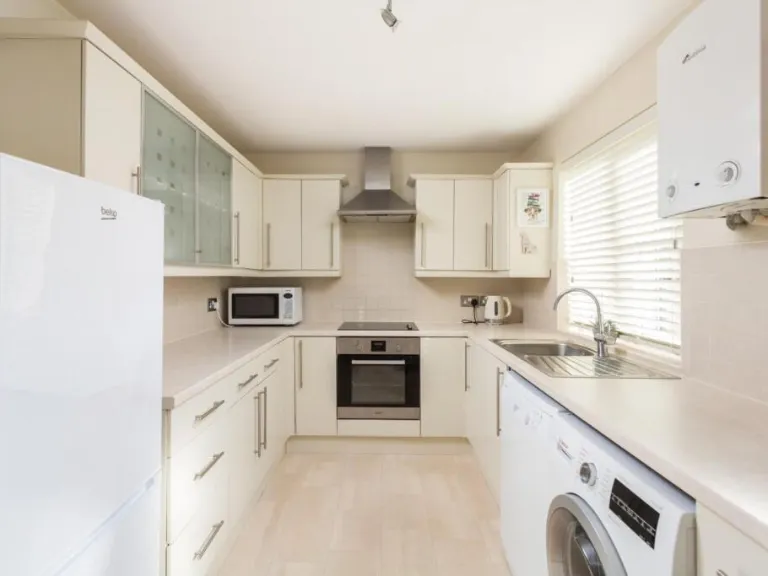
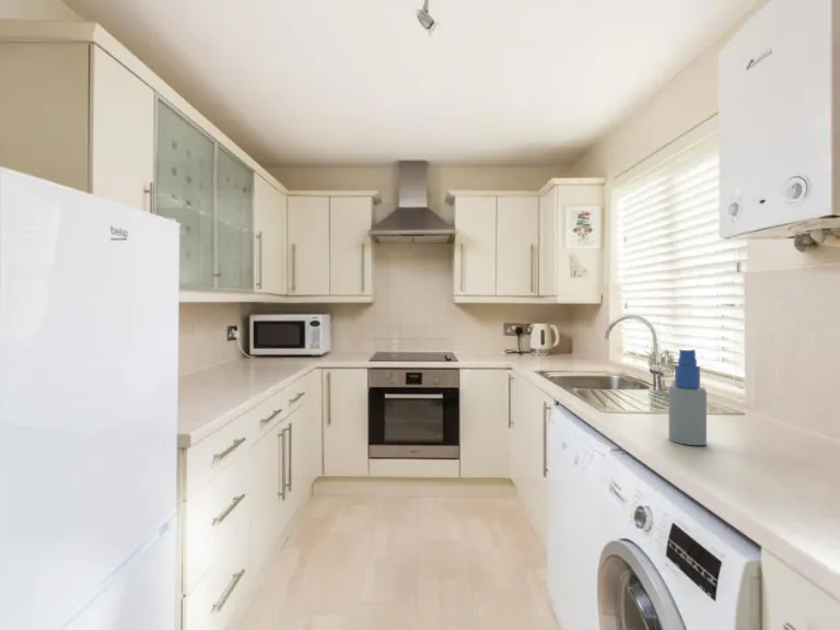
+ spray bottle (687, 394)
